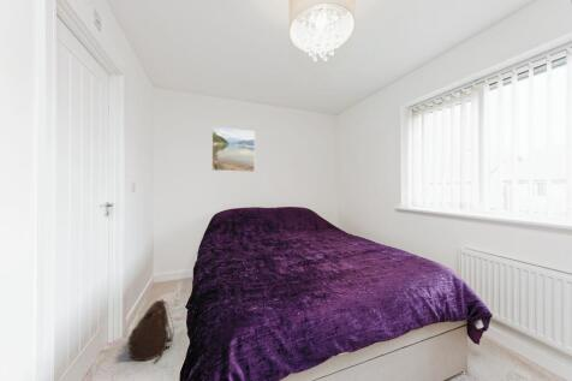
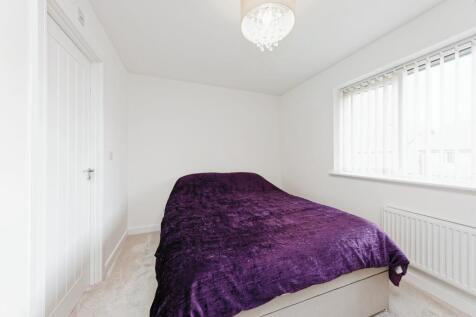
- backpack (151, 325)
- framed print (233, 150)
